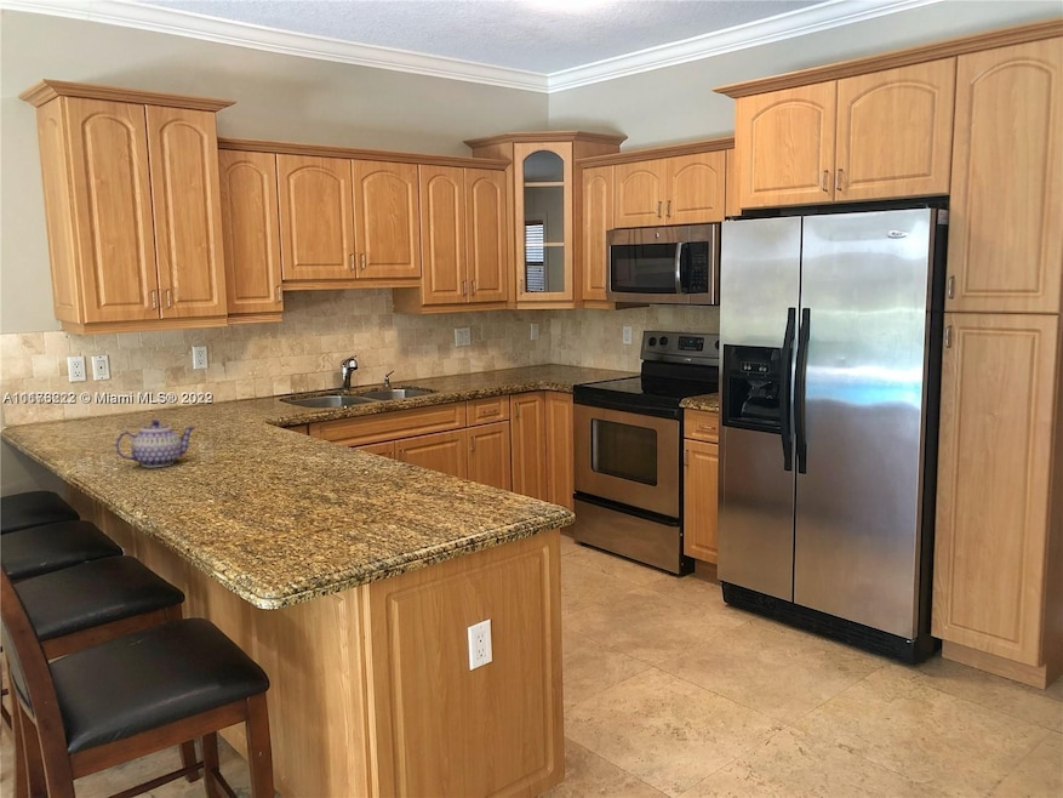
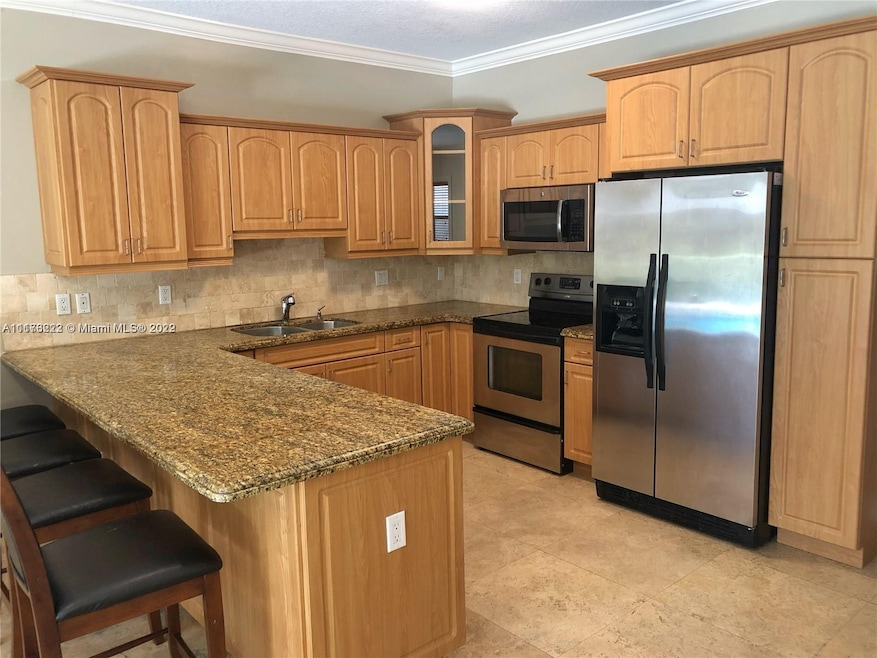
- teapot (156, 441)
